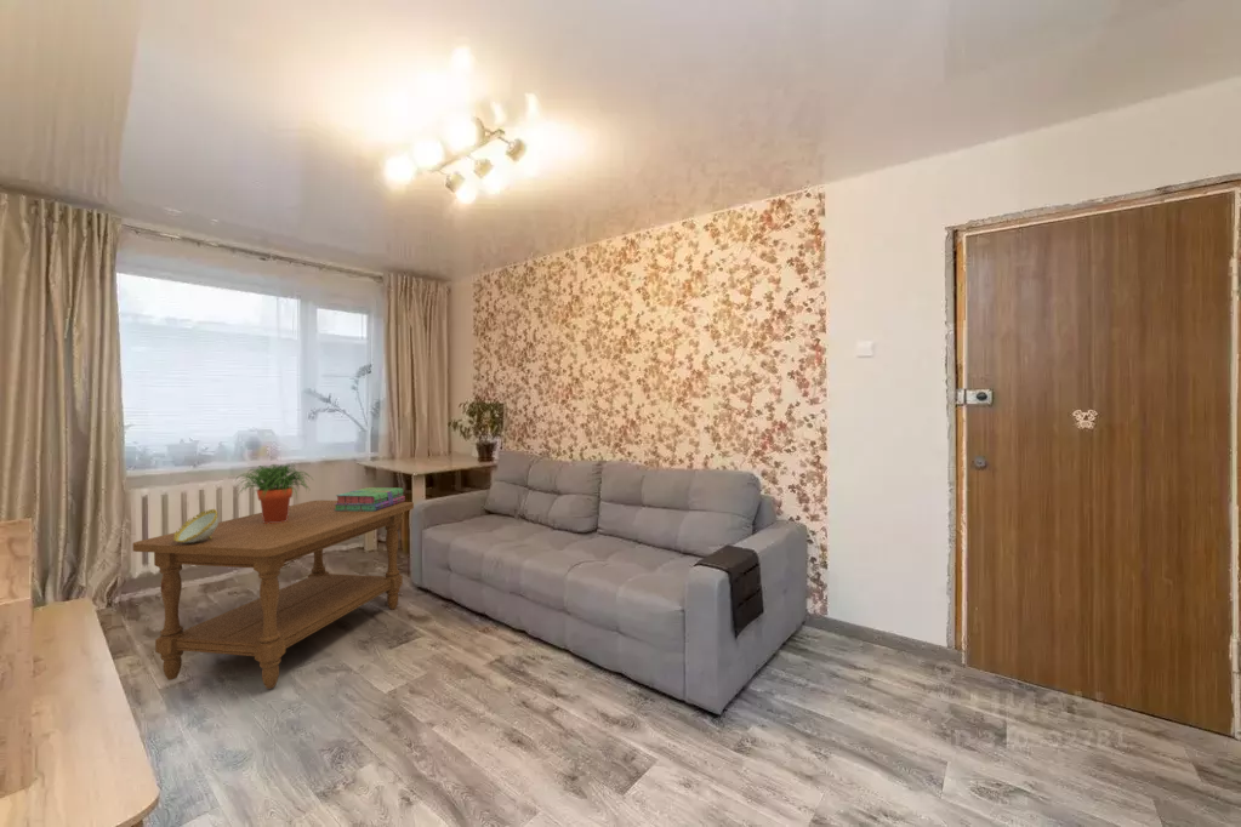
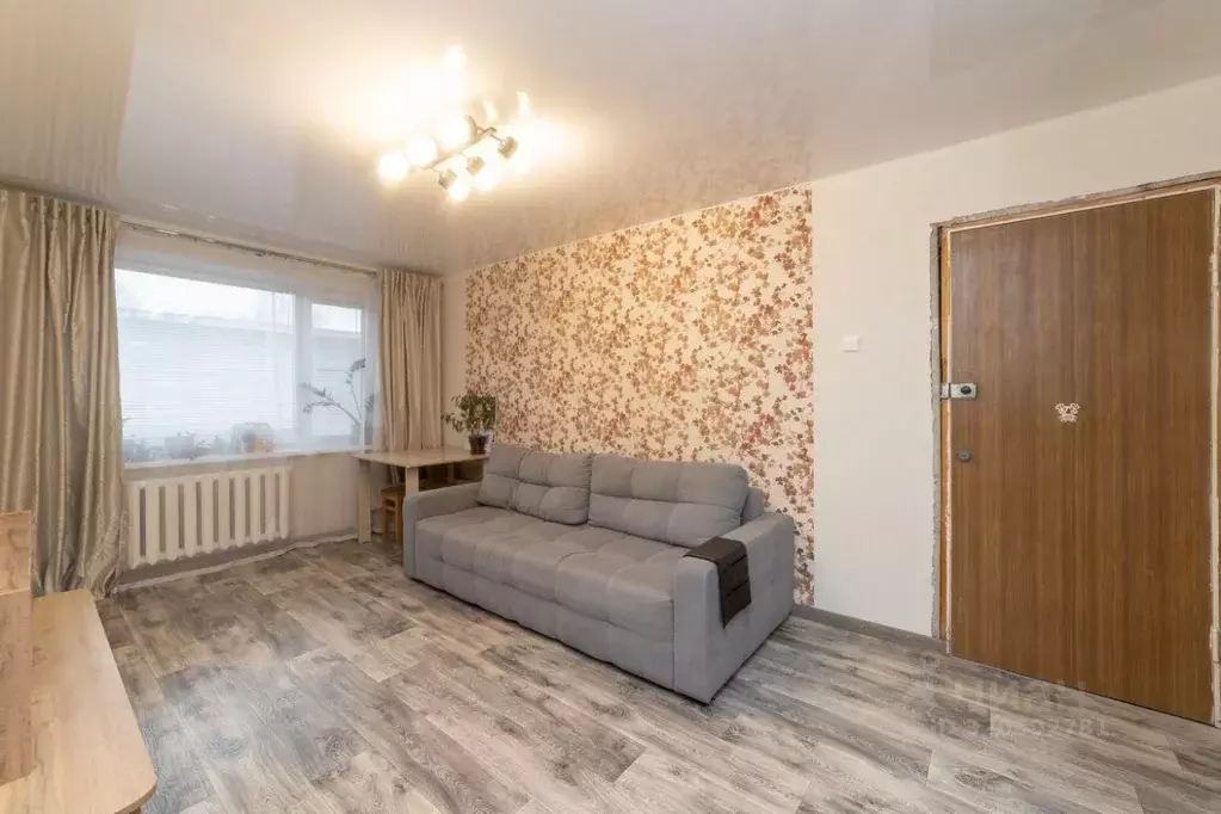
- coffee table (298, 581)
- potted plant (275, 491)
- stack of books (370, 497)
- decorative bowl (195, 525)
